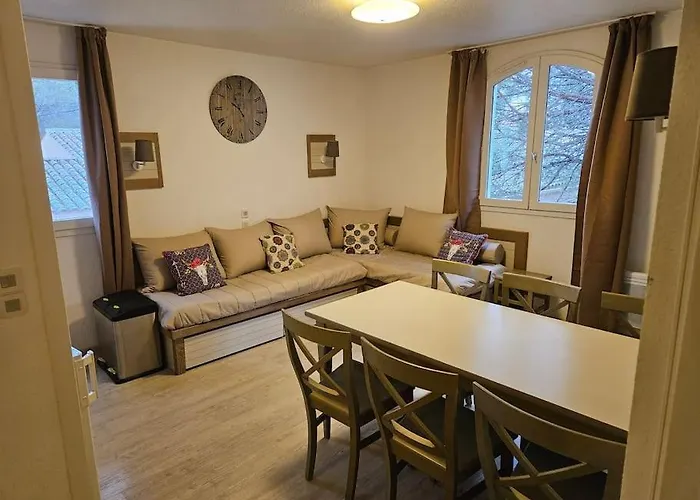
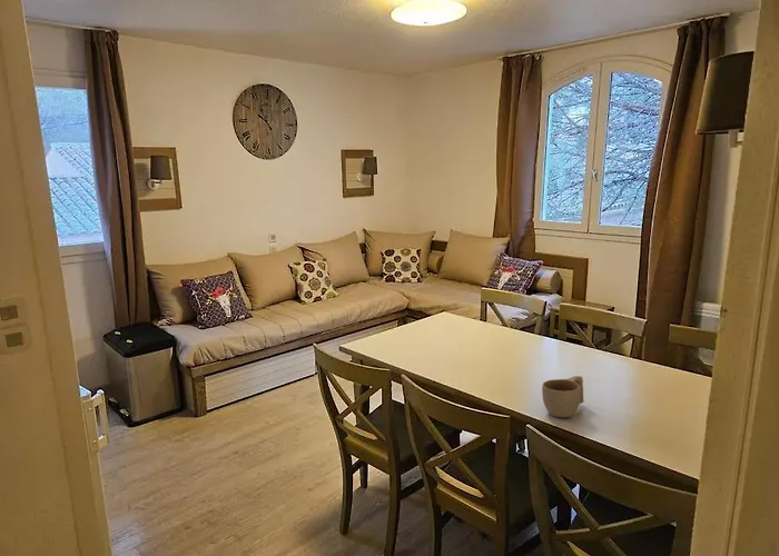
+ cup (566, 396)
